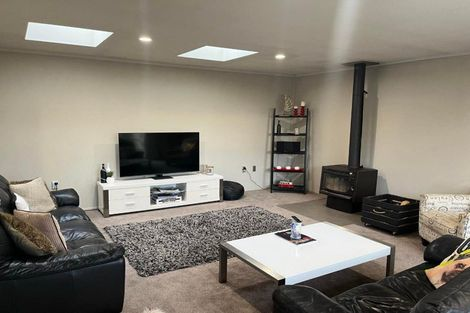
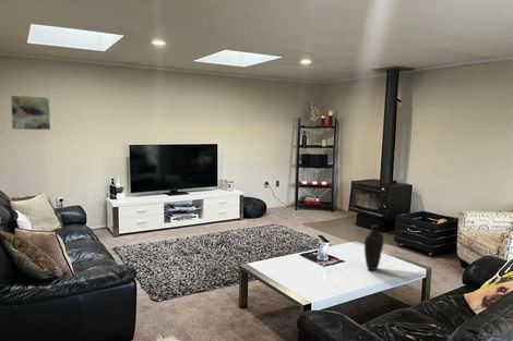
+ decorative vase (373, 247)
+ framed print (31, 112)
